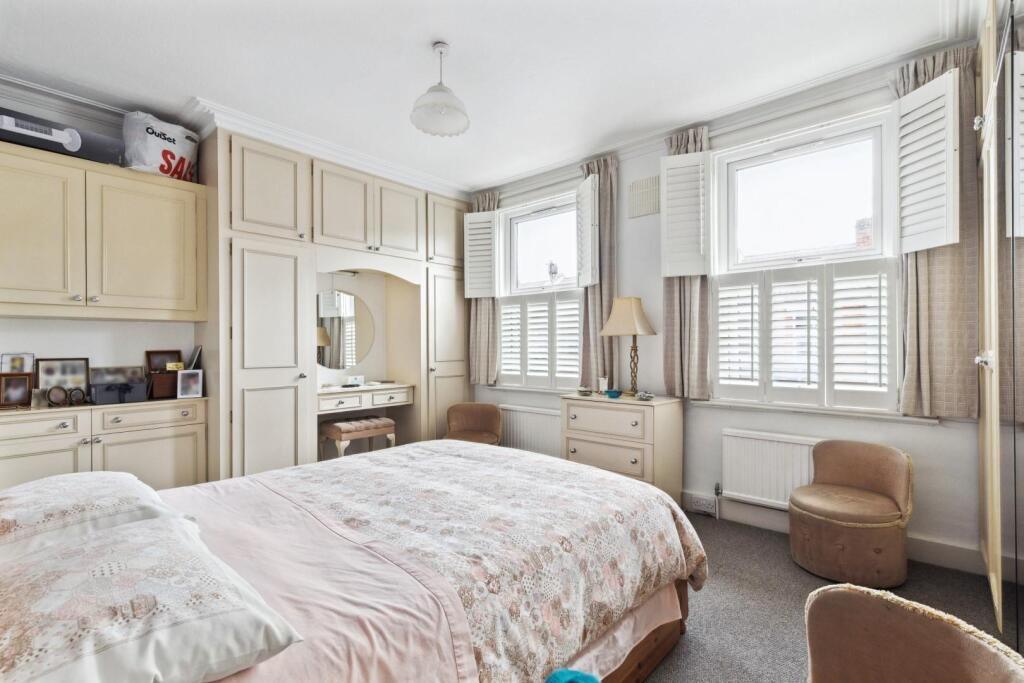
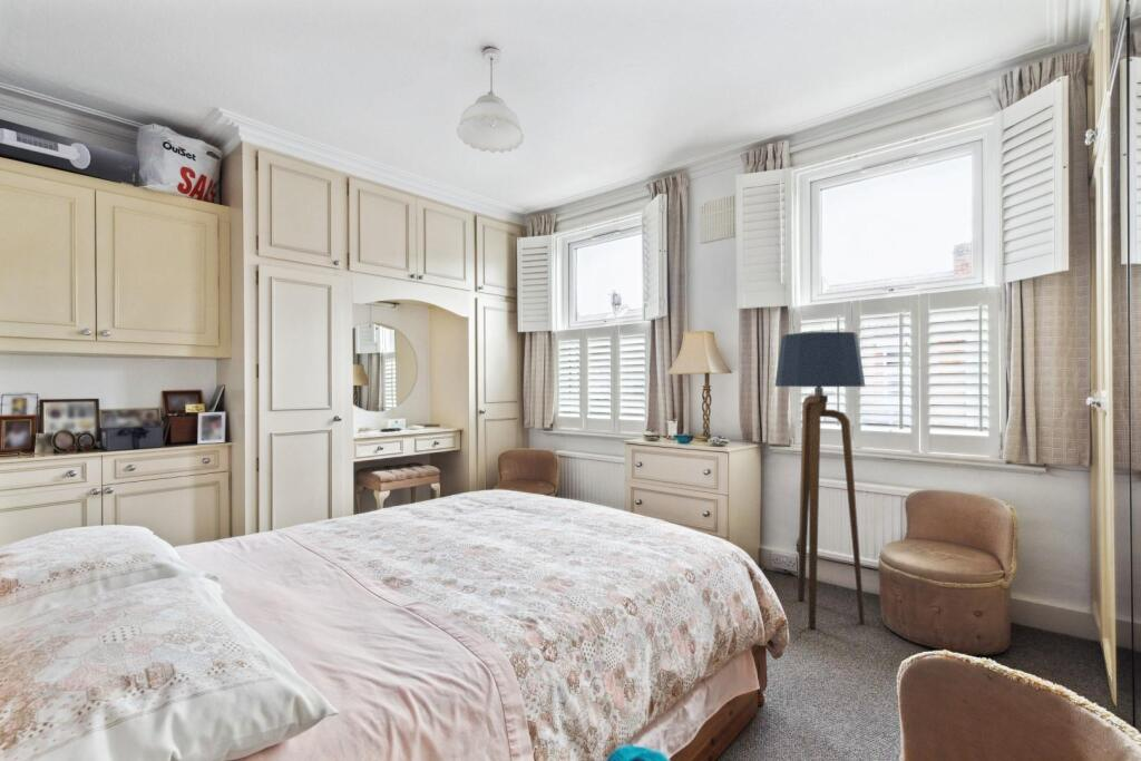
+ floor lamp (818, 474)
